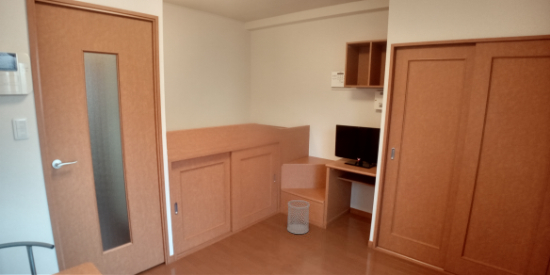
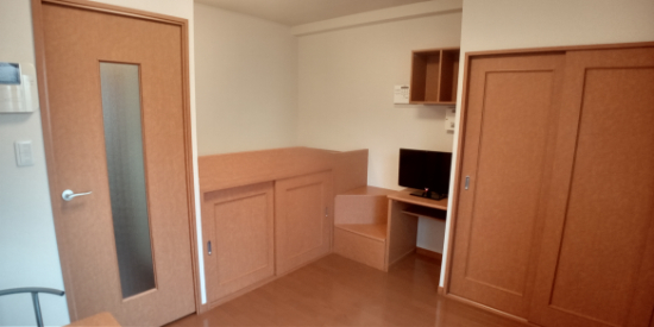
- wastebasket (298, 216)
